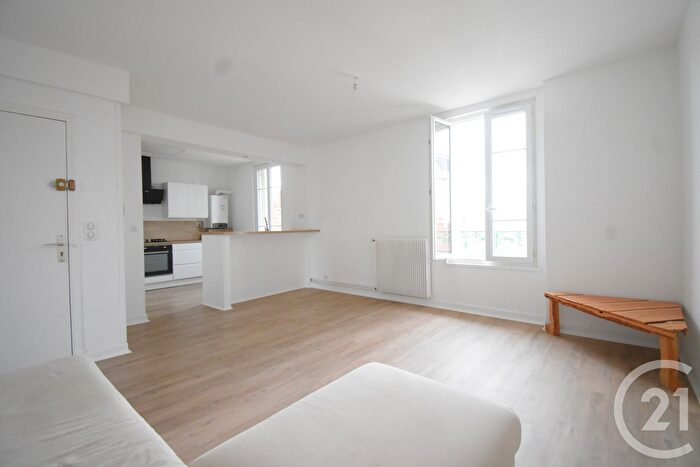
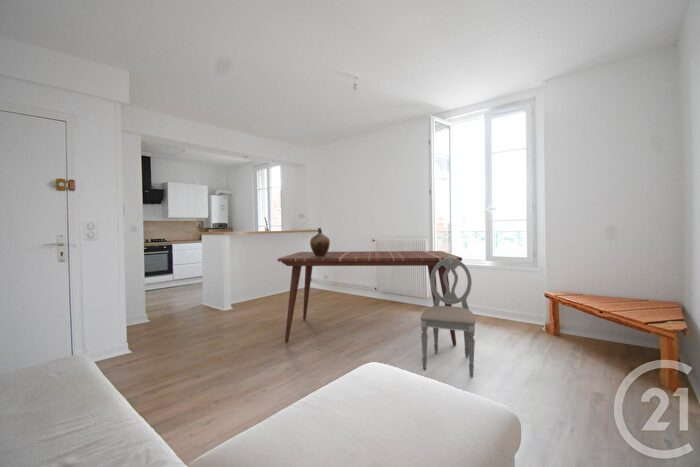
+ dining chair (449, 310)
+ ceramic jug (320, 242)
+ dining table (369, 265)
